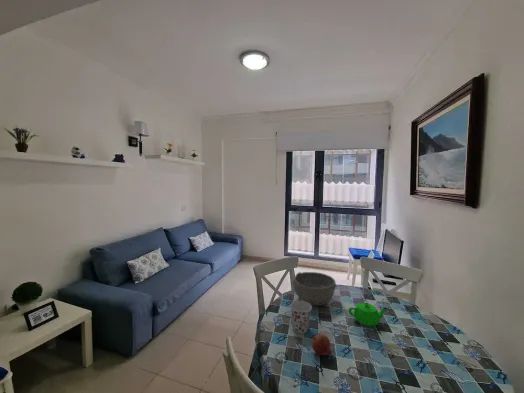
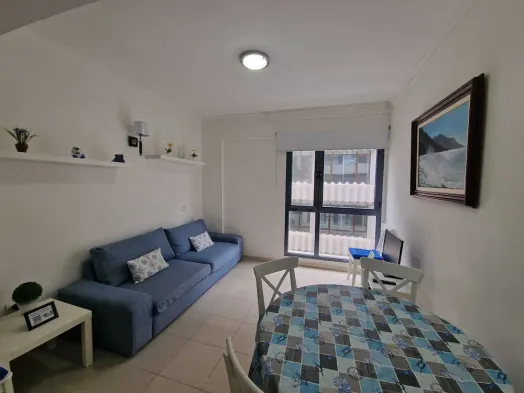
- cup (300, 317)
- bowl (313, 288)
- fruit (321, 344)
- teapot (367, 312)
